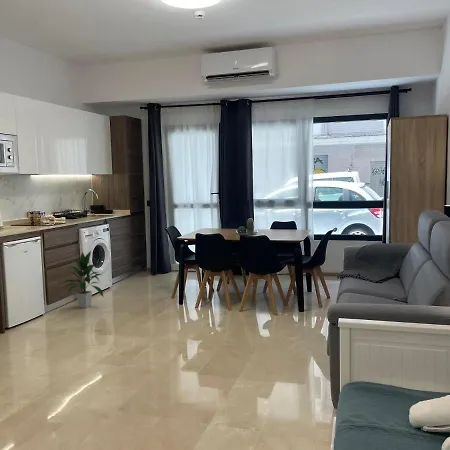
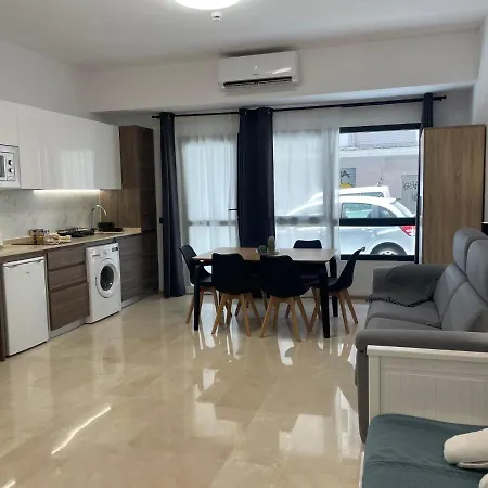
- indoor plant (84, 280)
